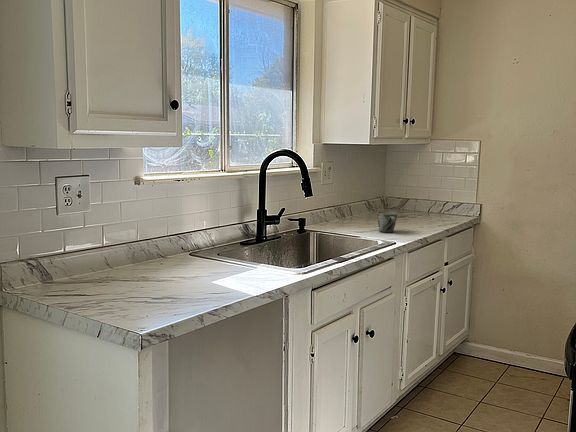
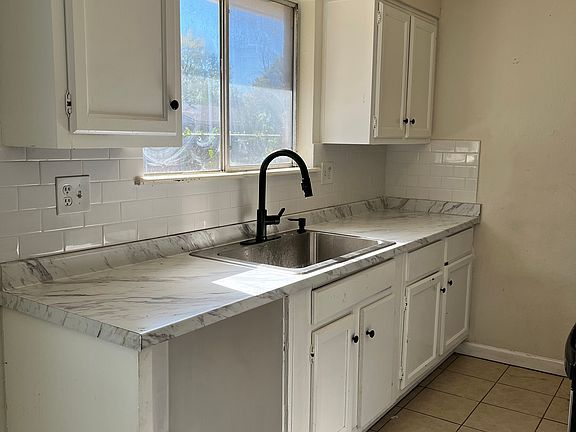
- mug (387, 222)
